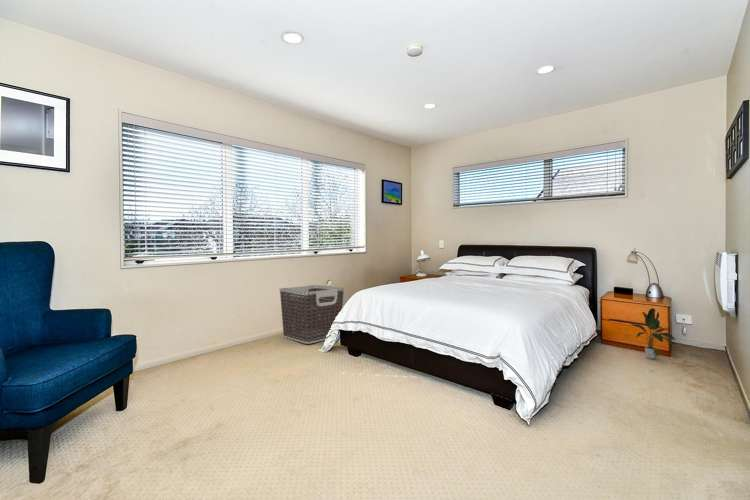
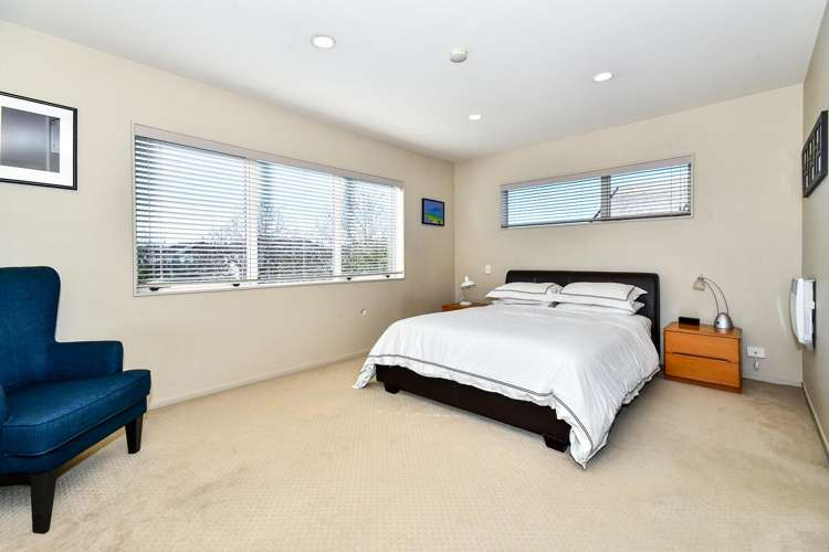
- potted plant (652, 334)
- clothes hamper (312, 312)
